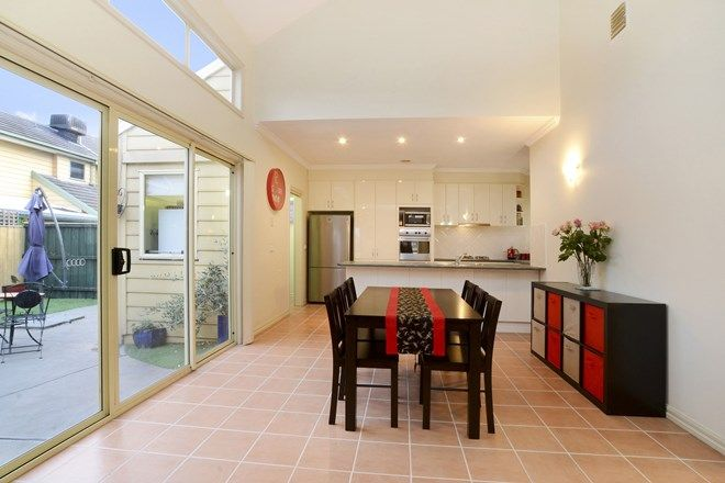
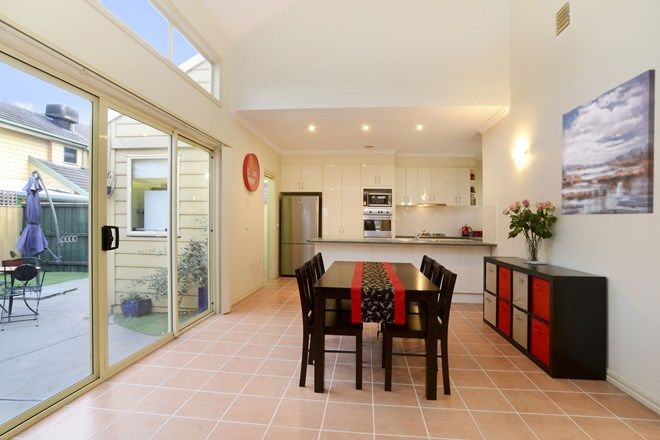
+ wall art (599, 155)
